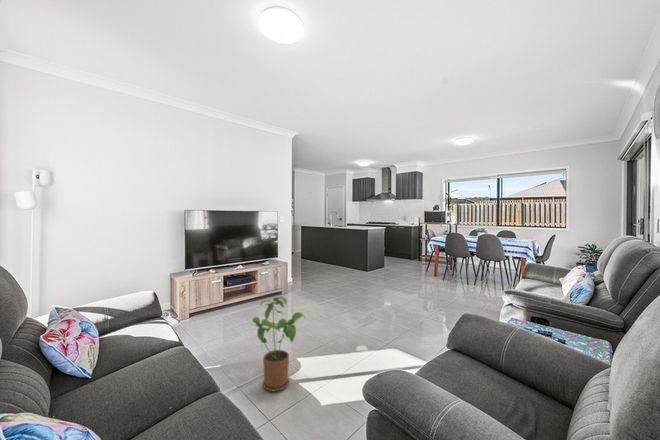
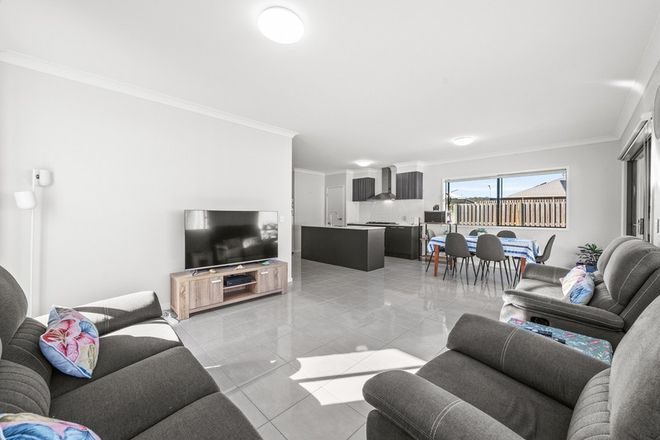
- house plant (279, 341)
